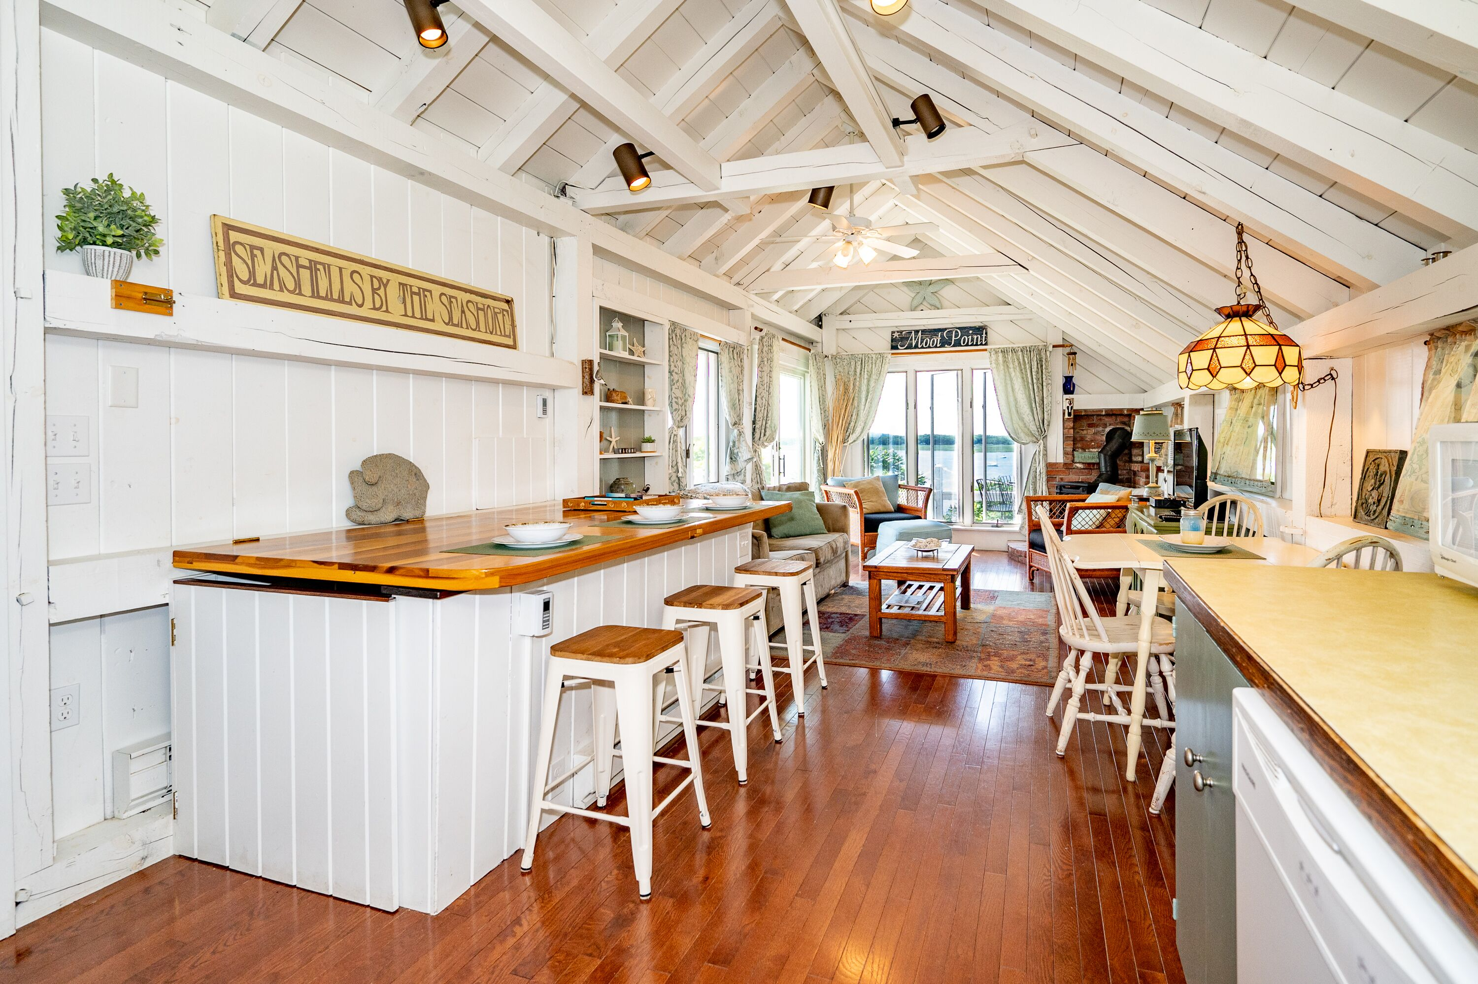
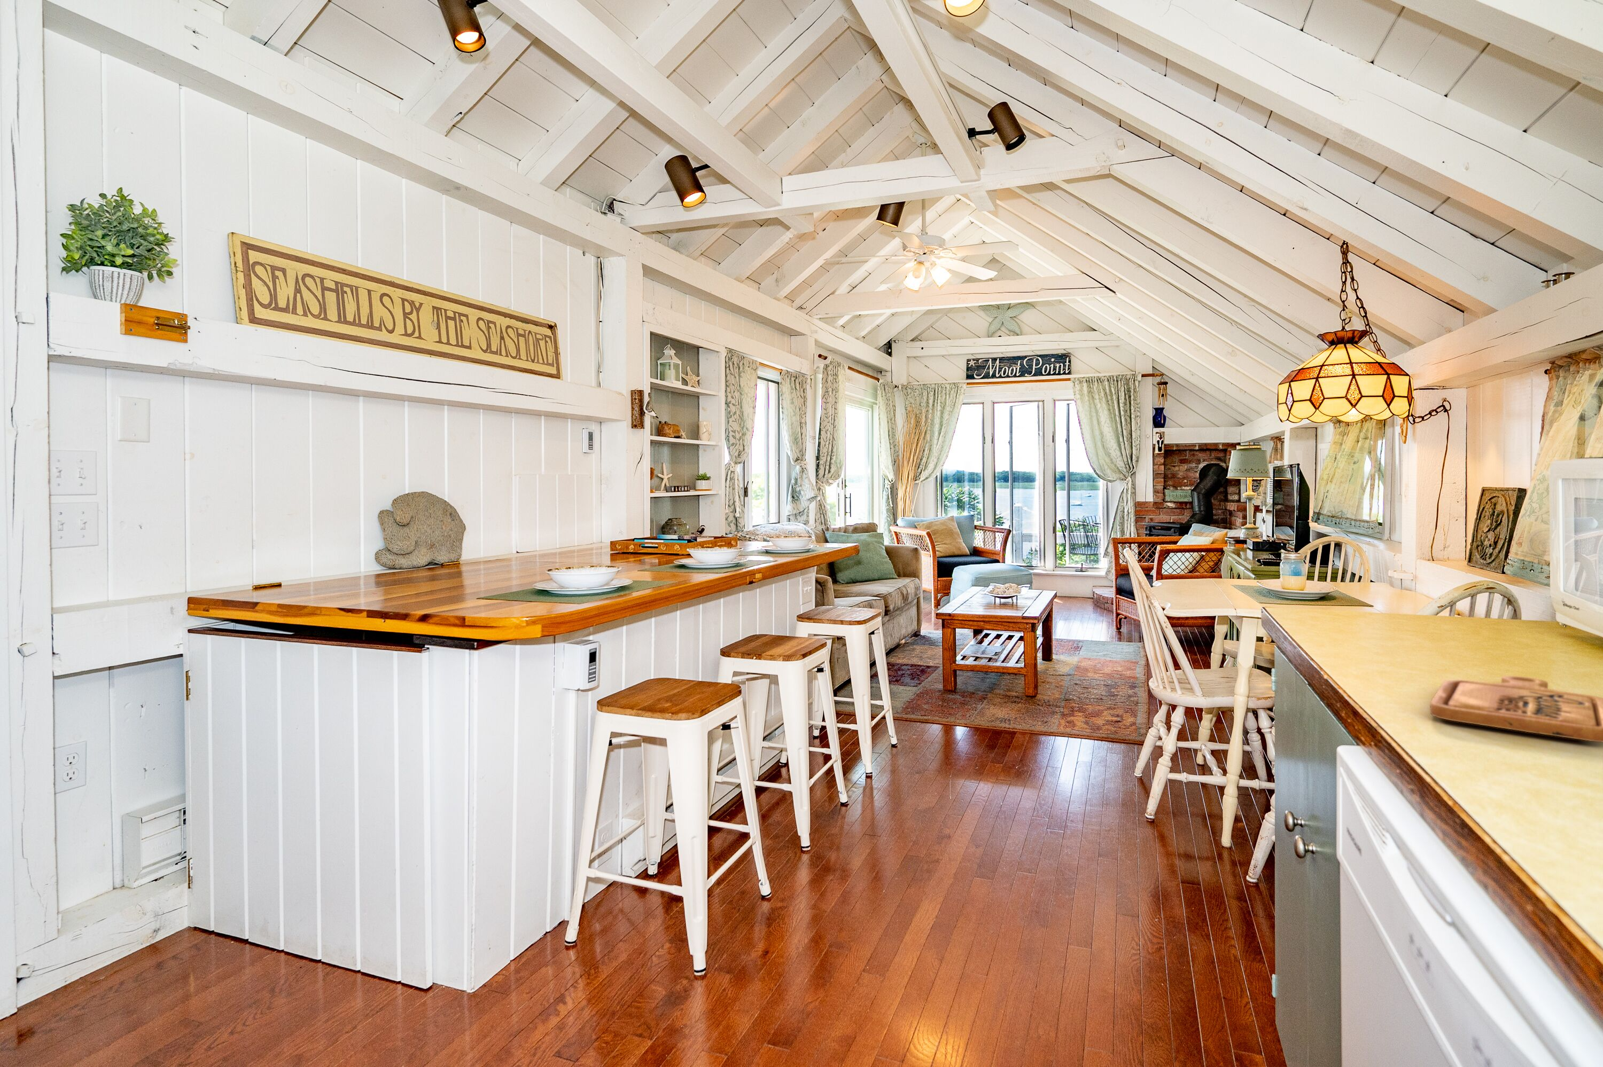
+ cutting board (1522, 700)
